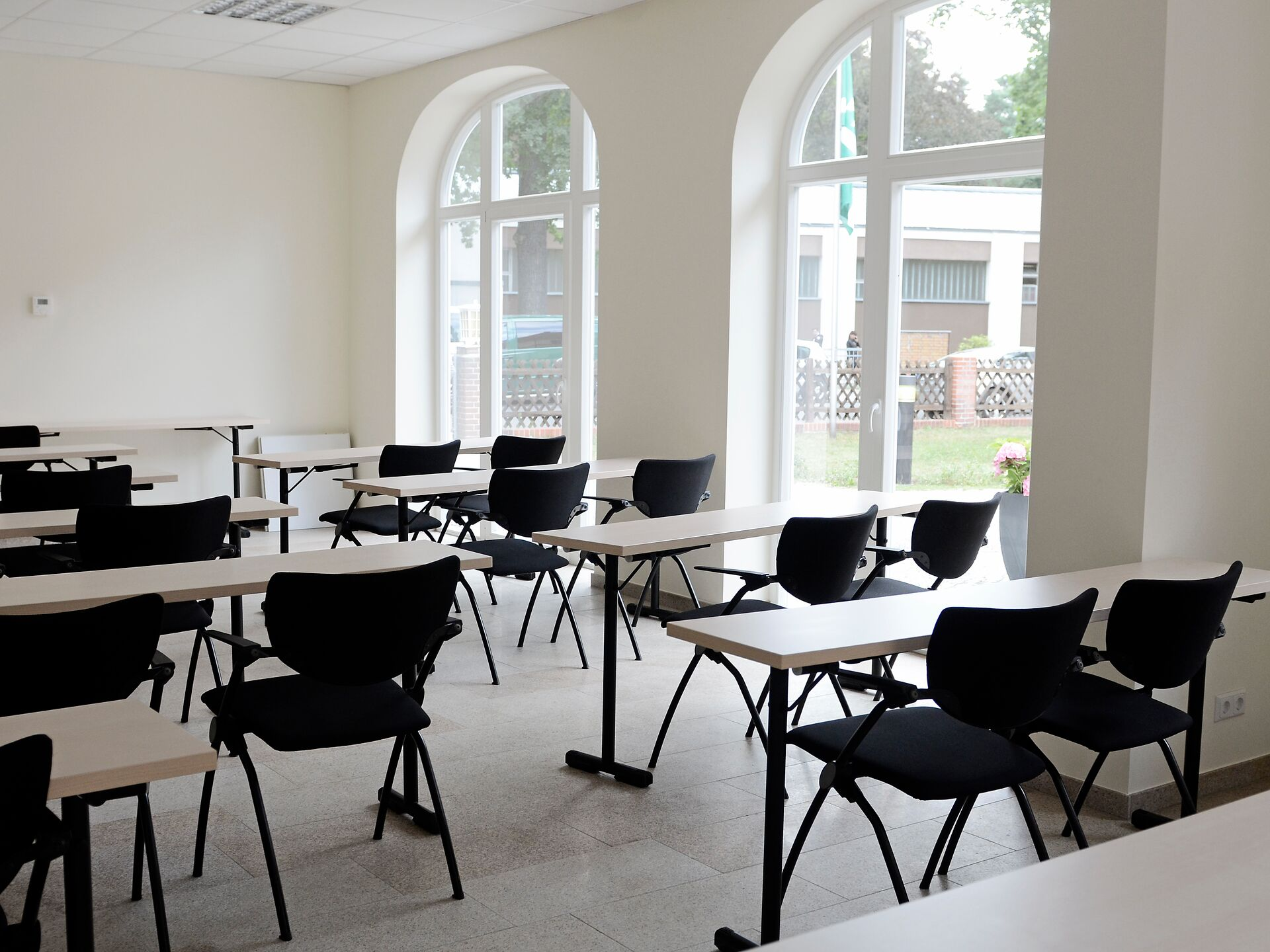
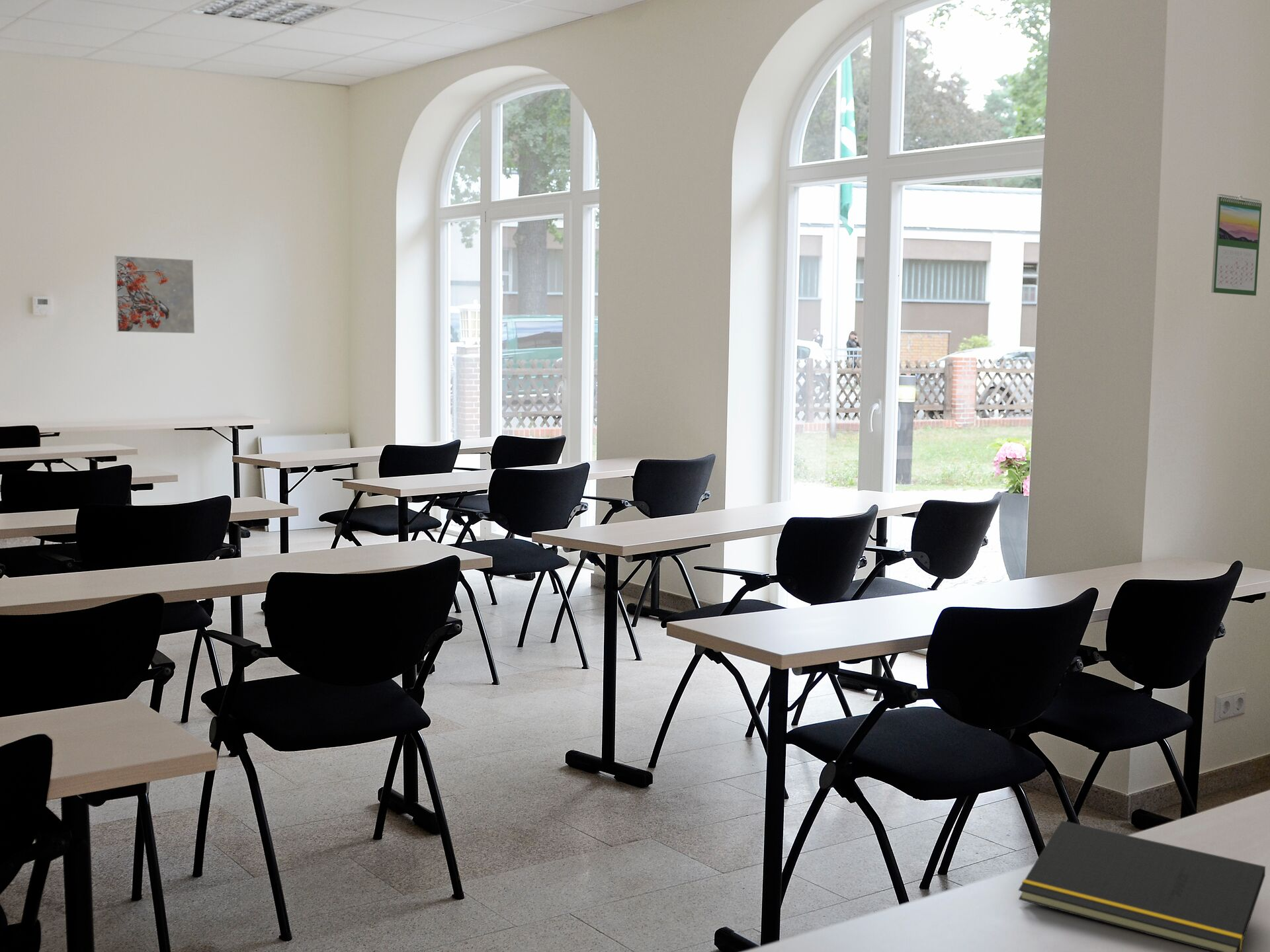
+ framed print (155, 295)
+ notepad (1142, 883)
+ calendar (1237, 245)
